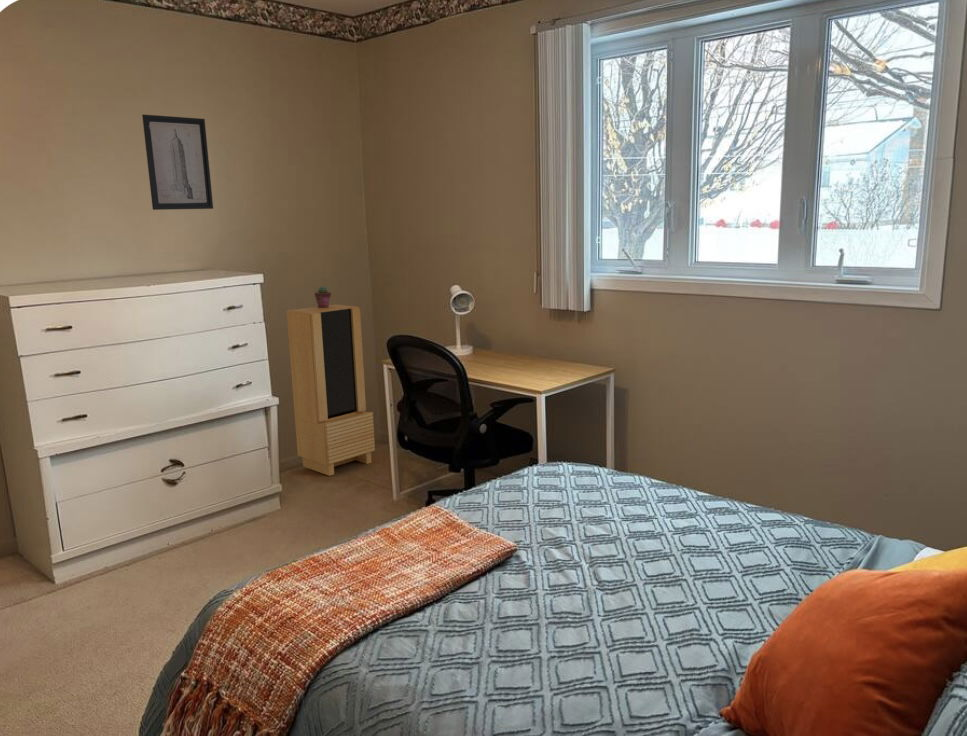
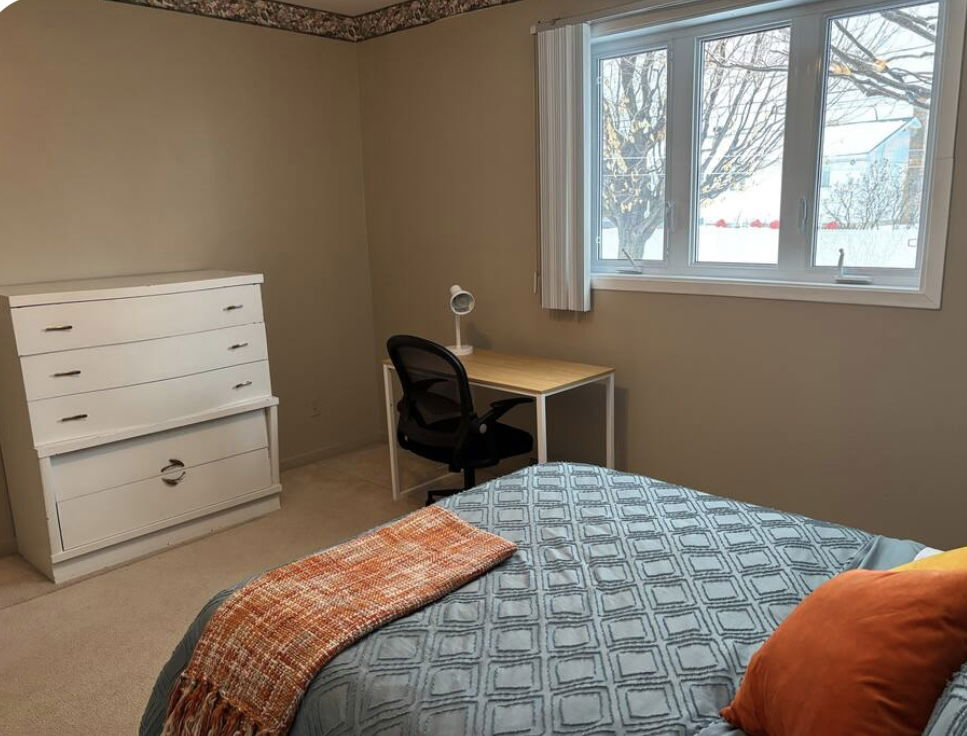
- potted succulent (323, 296)
- storage cabinet (332, 388)
- wall art (179, 163)
